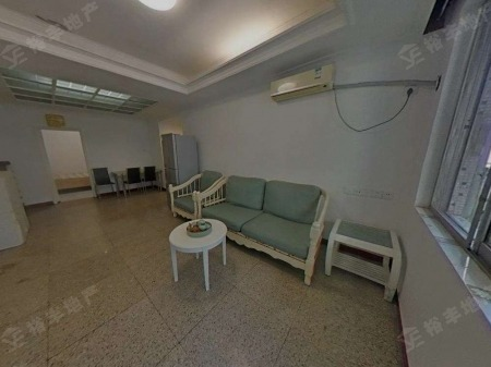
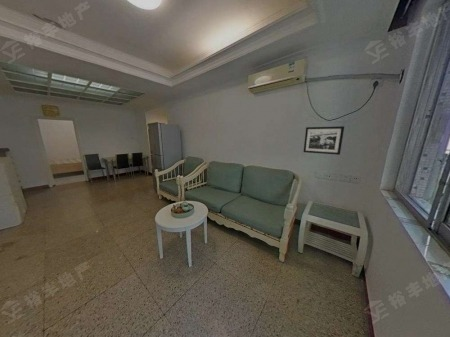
+ picture frame (322, 140)
